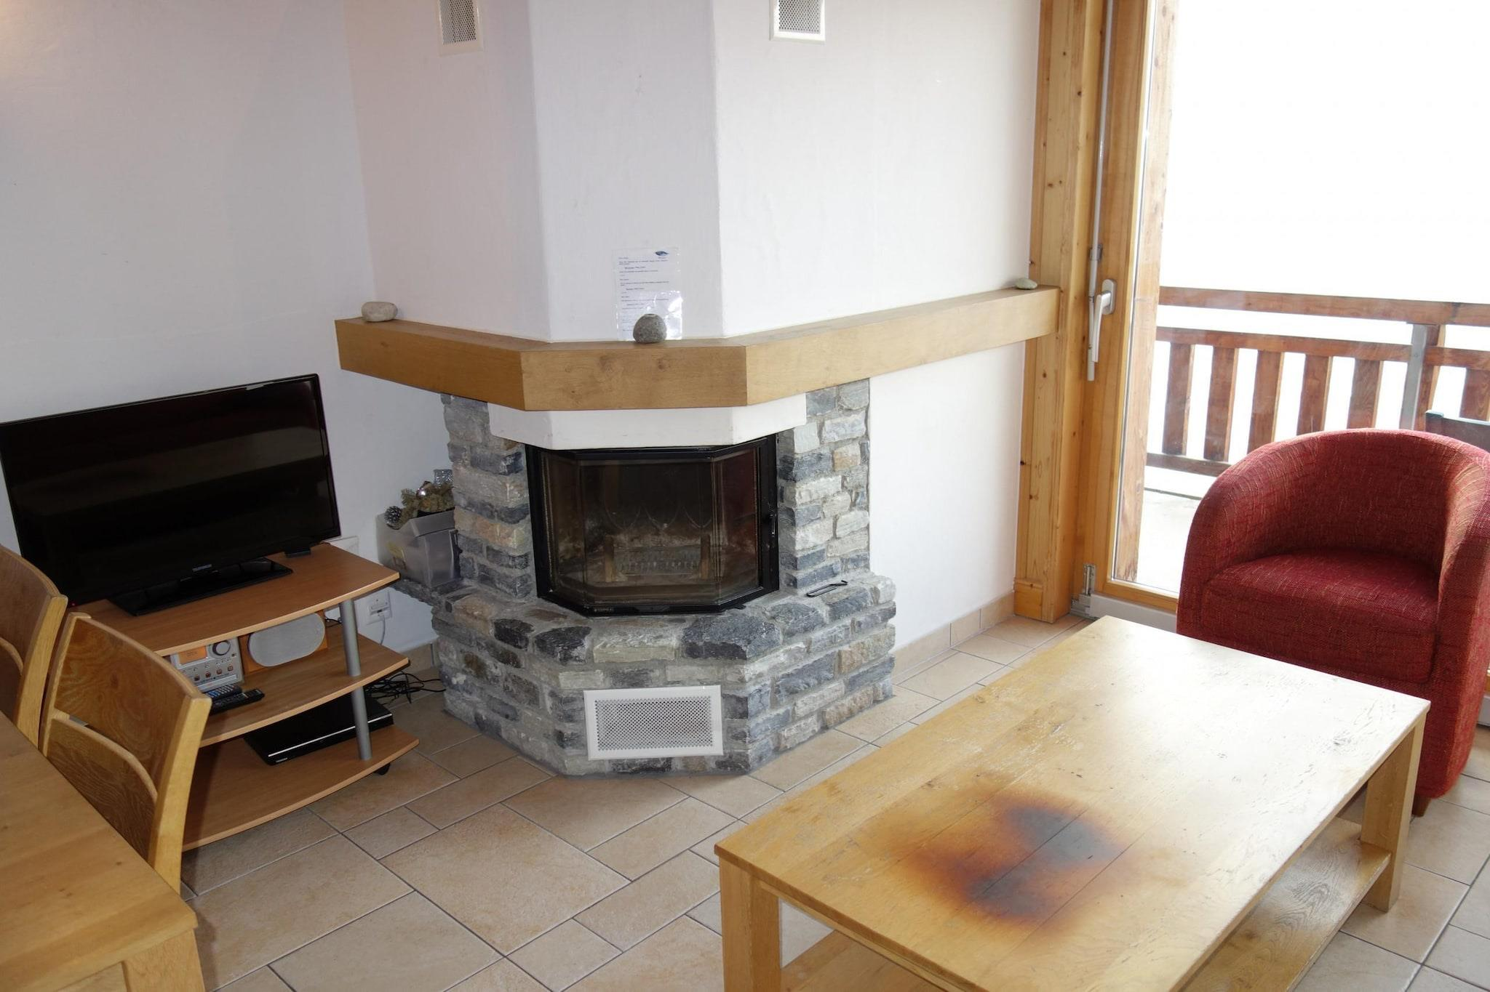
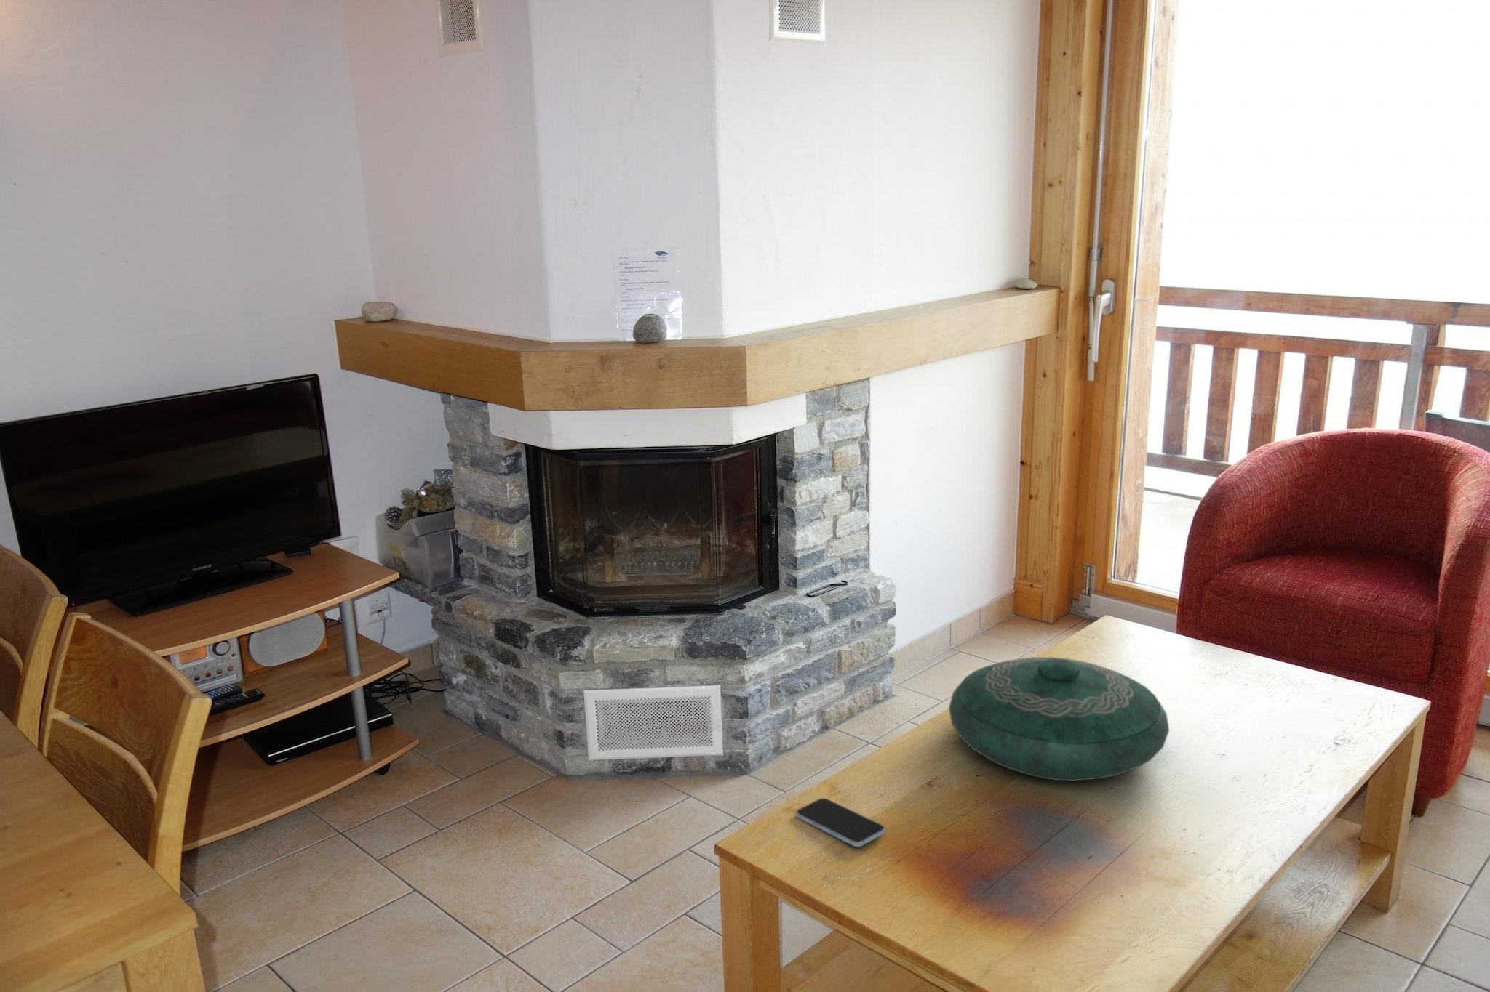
+ decorative bowl (1057, 706)
+ smartphone (840, 822)
